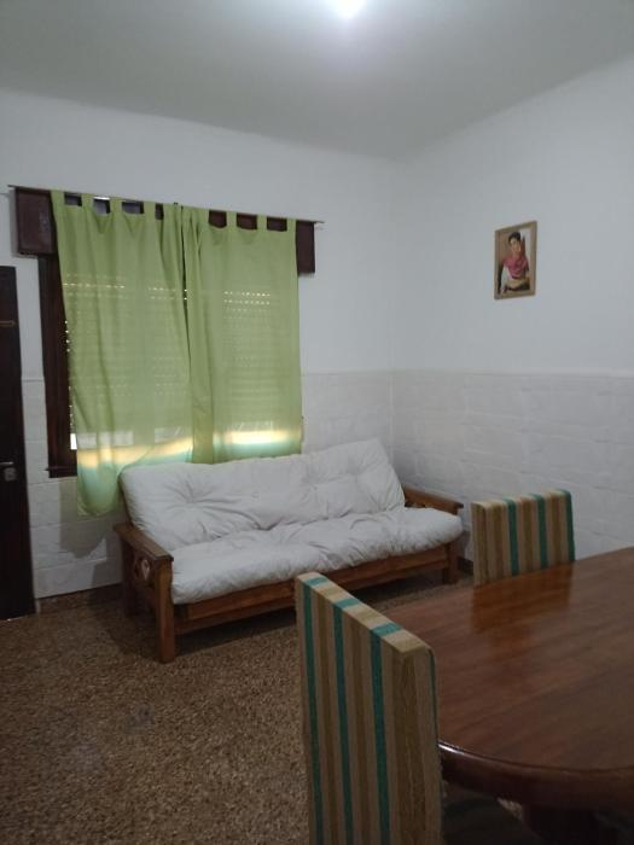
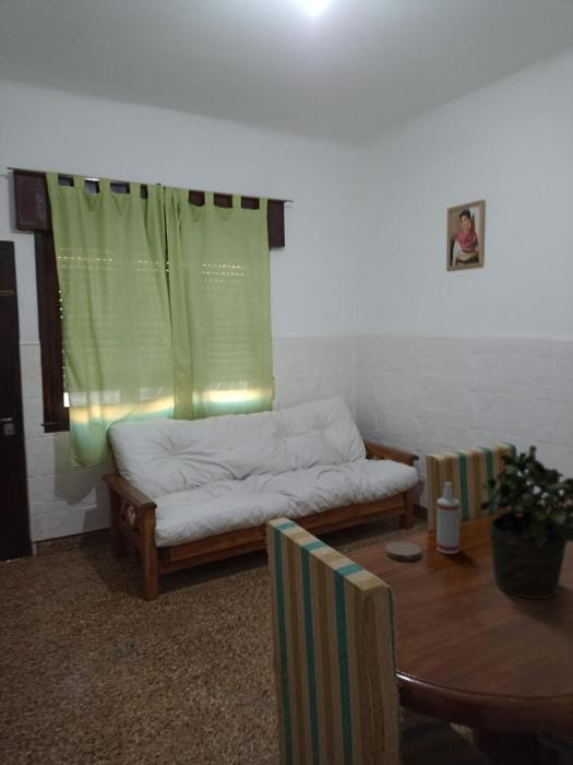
+ potted plant (530, 516)
+ spray bottle (447, 516)
+ coaster (403, 550)
